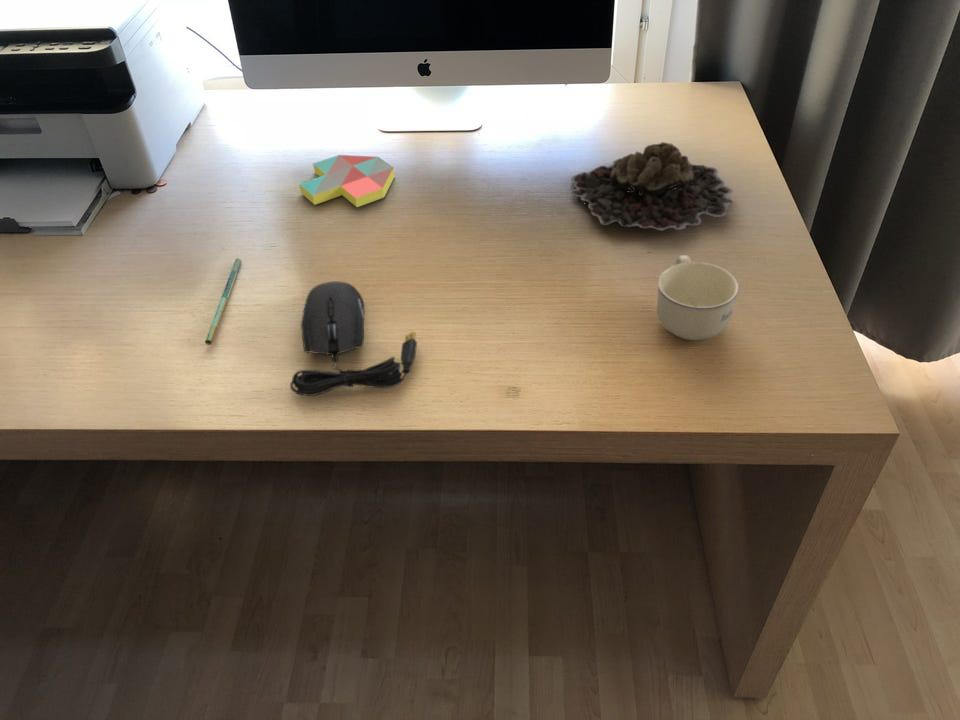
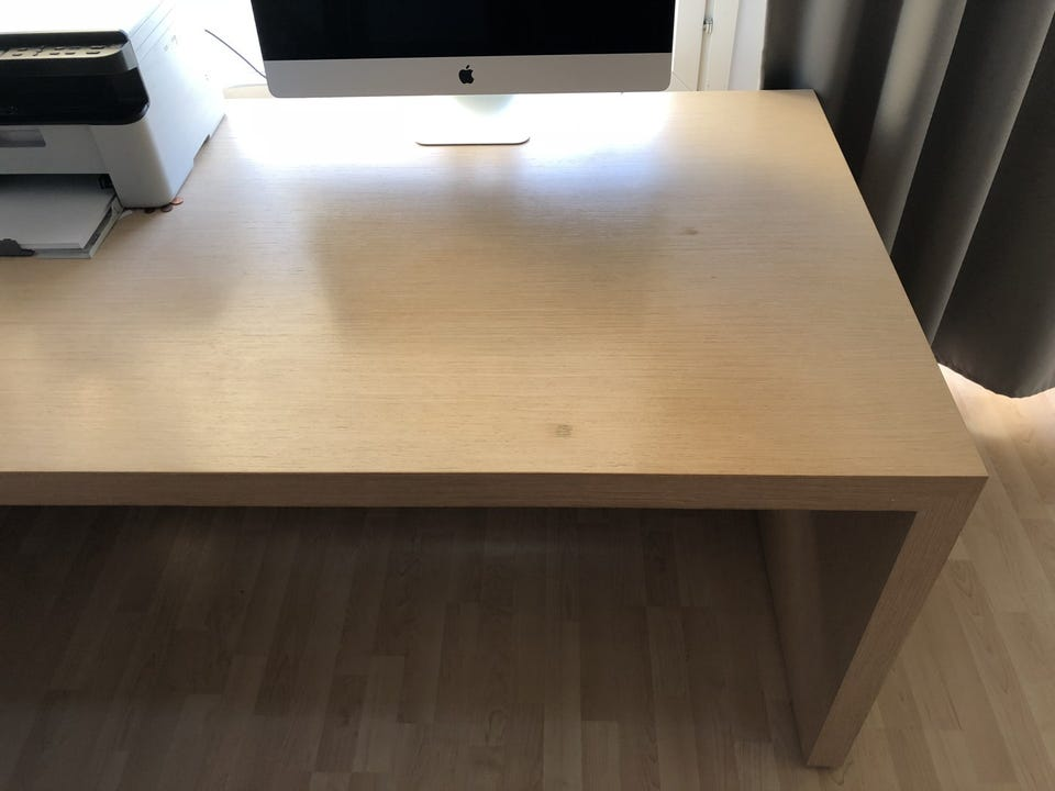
- cup (692, 298)
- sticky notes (347, 180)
- computer mouse (356, 324)
- succulent plant (653, 172)
- pen (224, 298)
